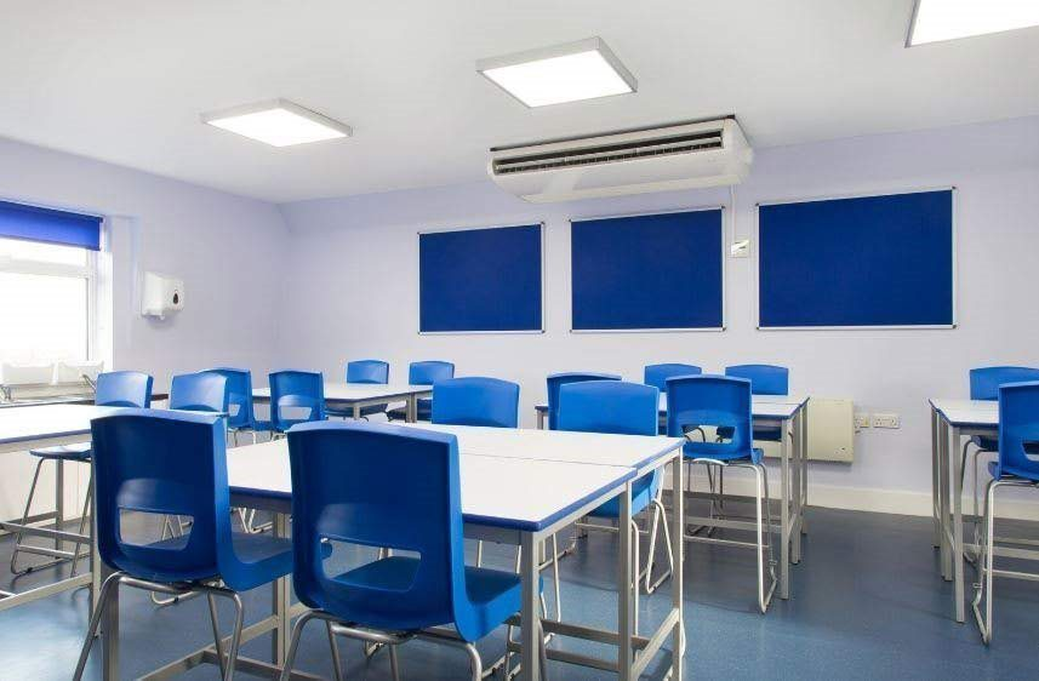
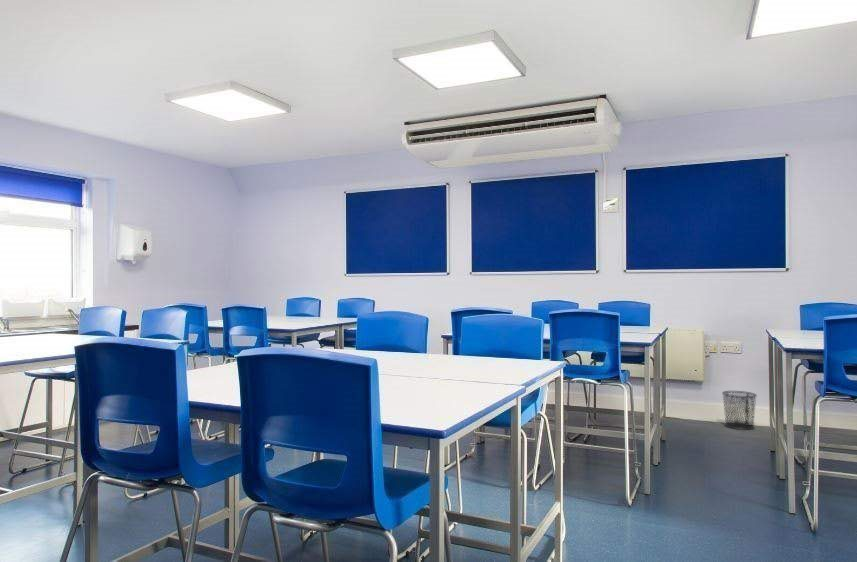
+ waste bin (738, 410)
